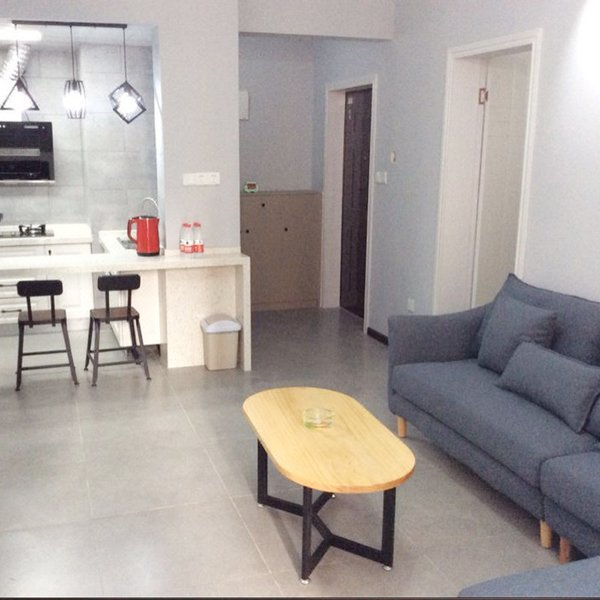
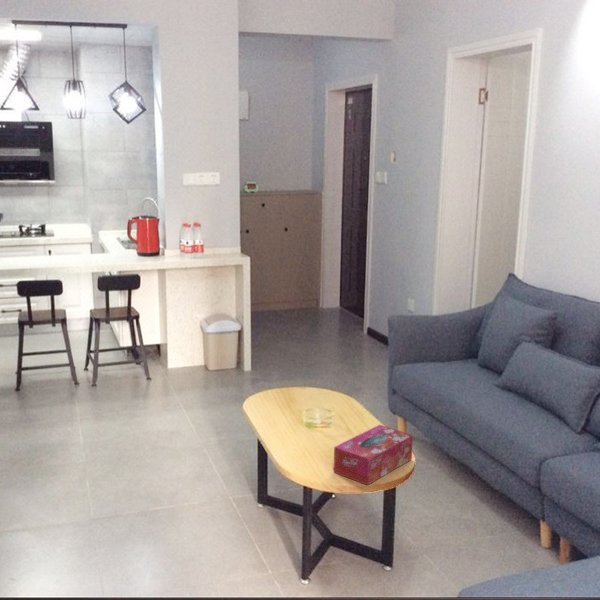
+ tissue box (373, 453)
